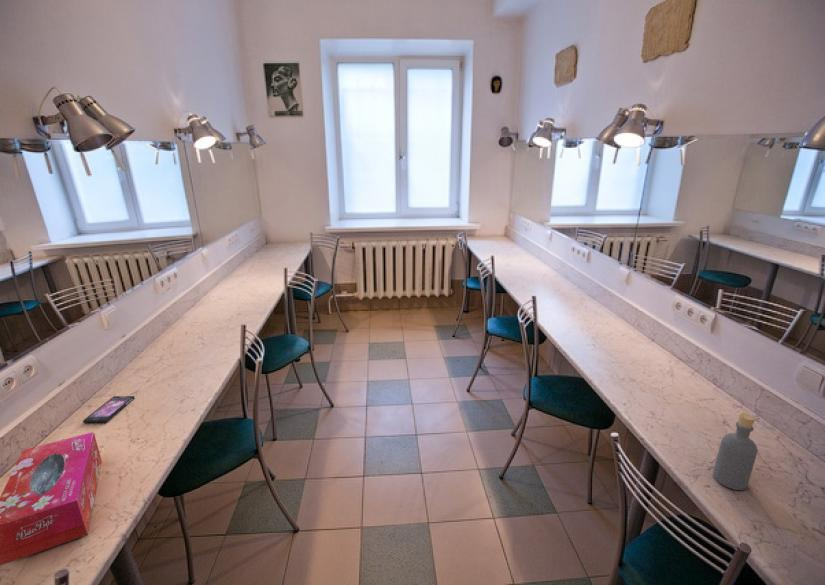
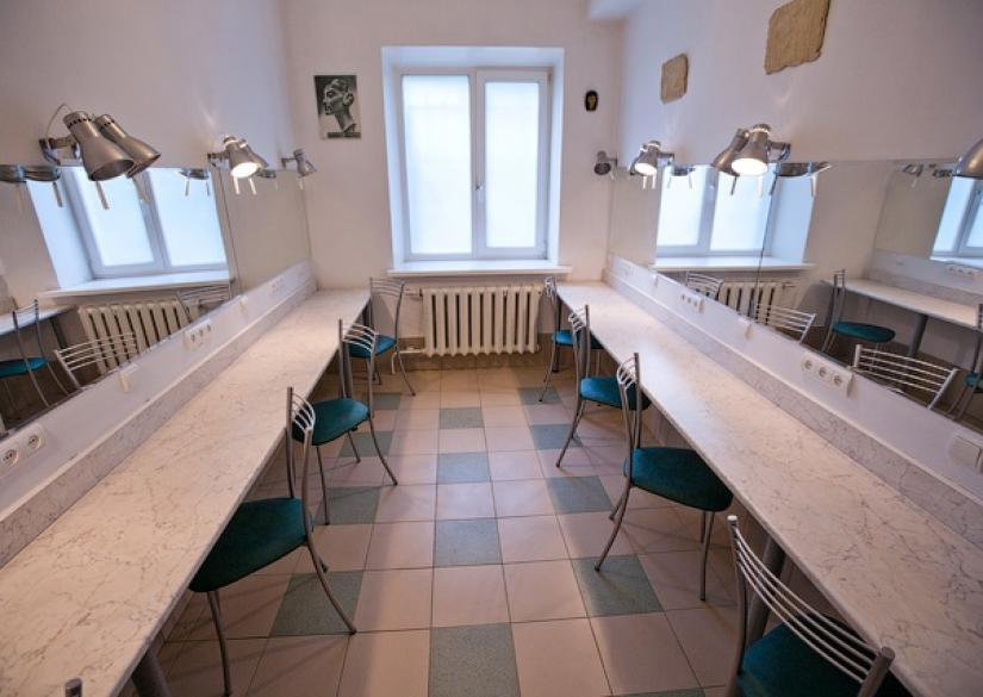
- tissue box (52, 489)
- smartphone (110, 408)
- bottle (738, 449)
